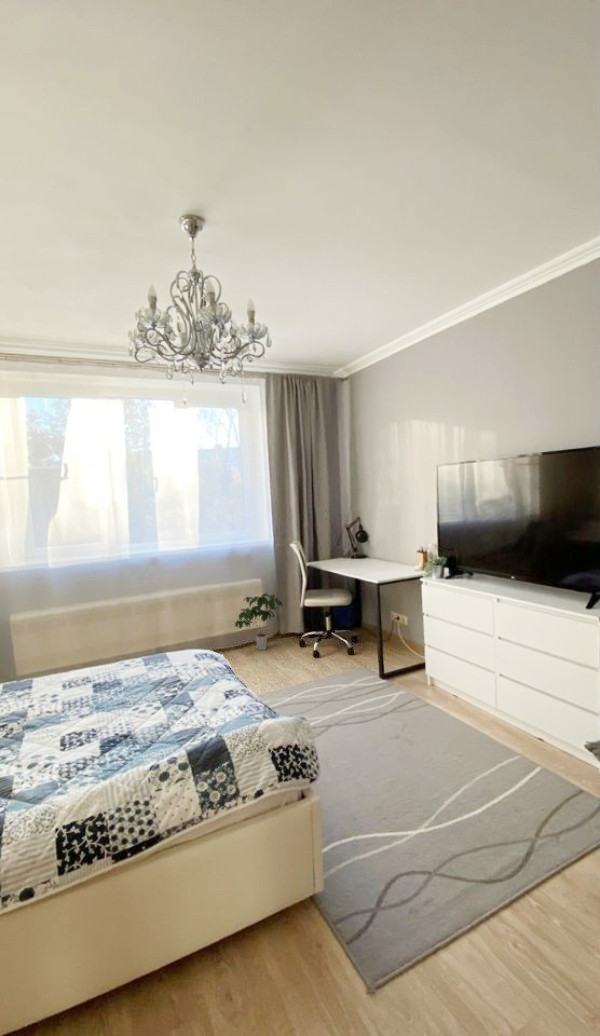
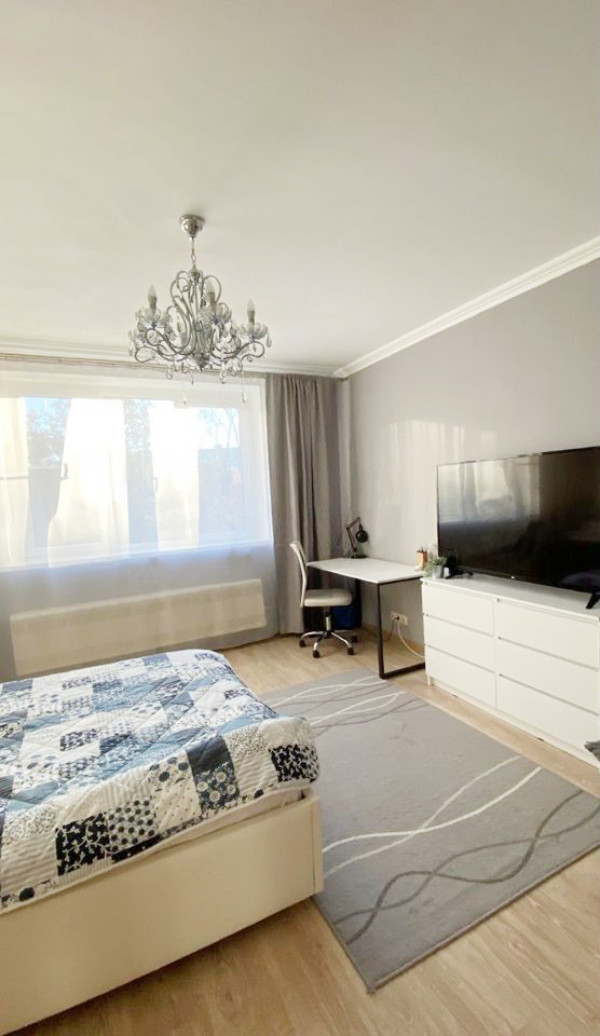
- potted plant (259, 621)
